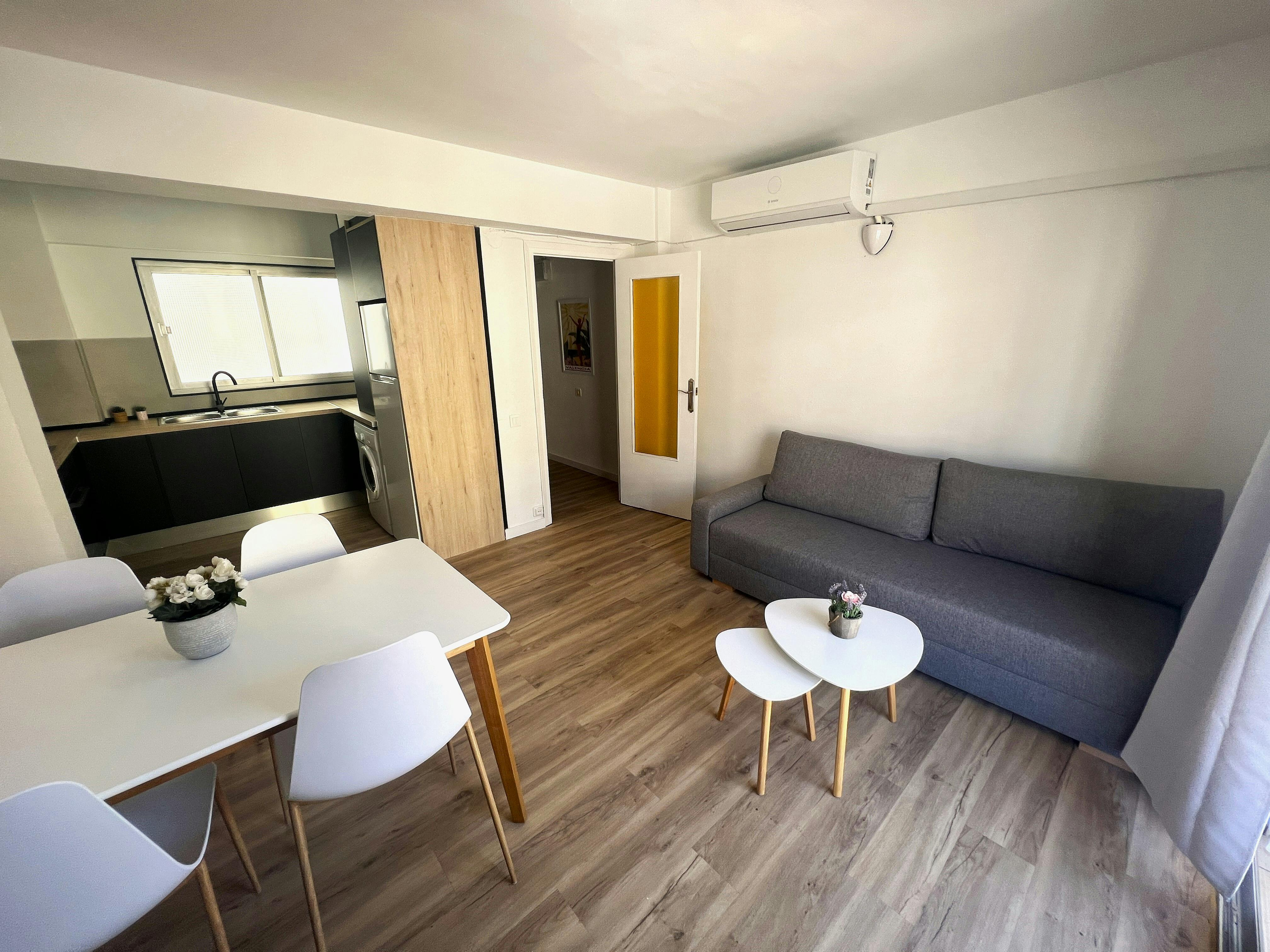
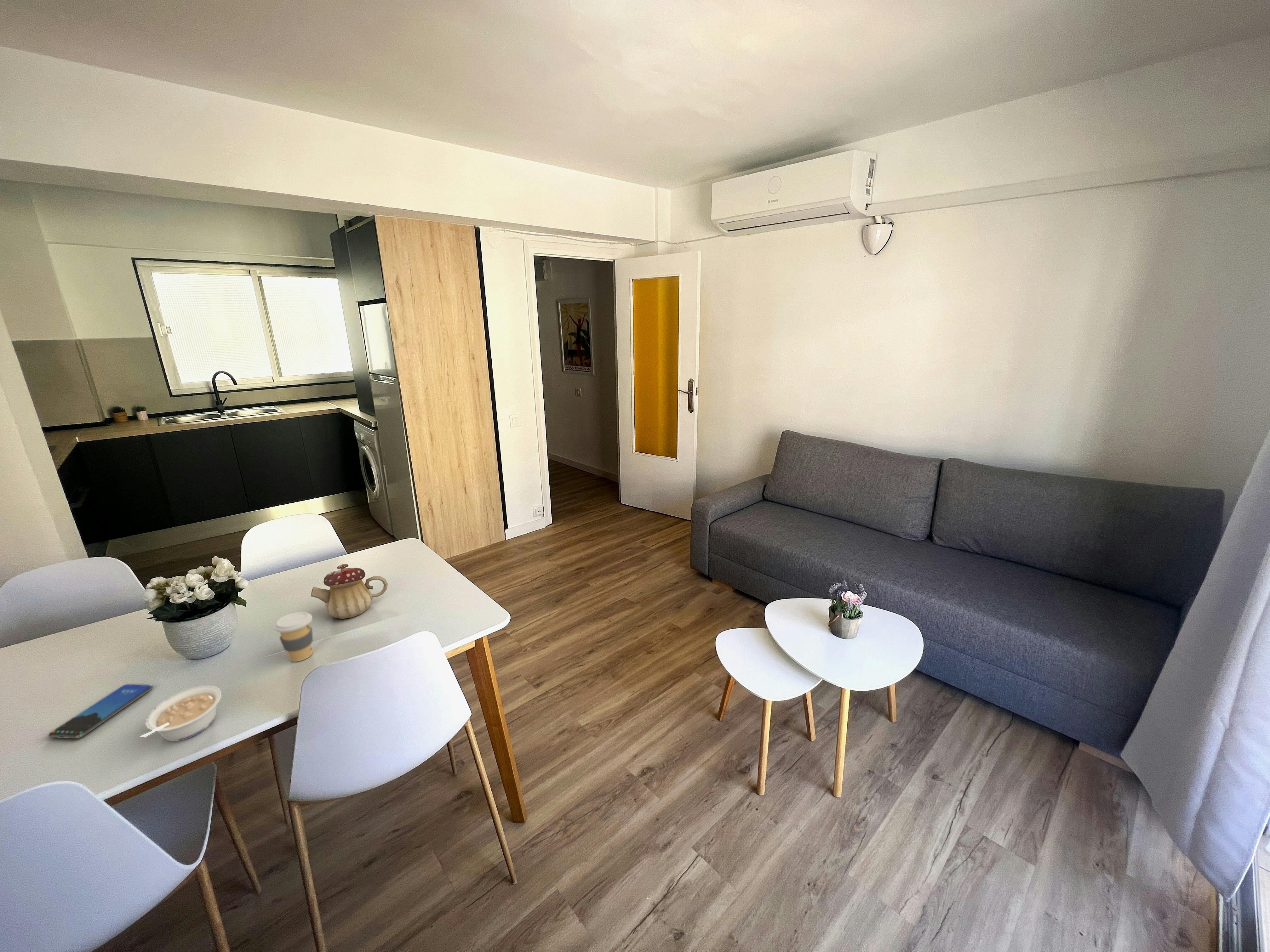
+ smartphone (104, 710)
+ legume (186, 716)
+ coffee cup (297, 638)
+ teapot (350, 586)
